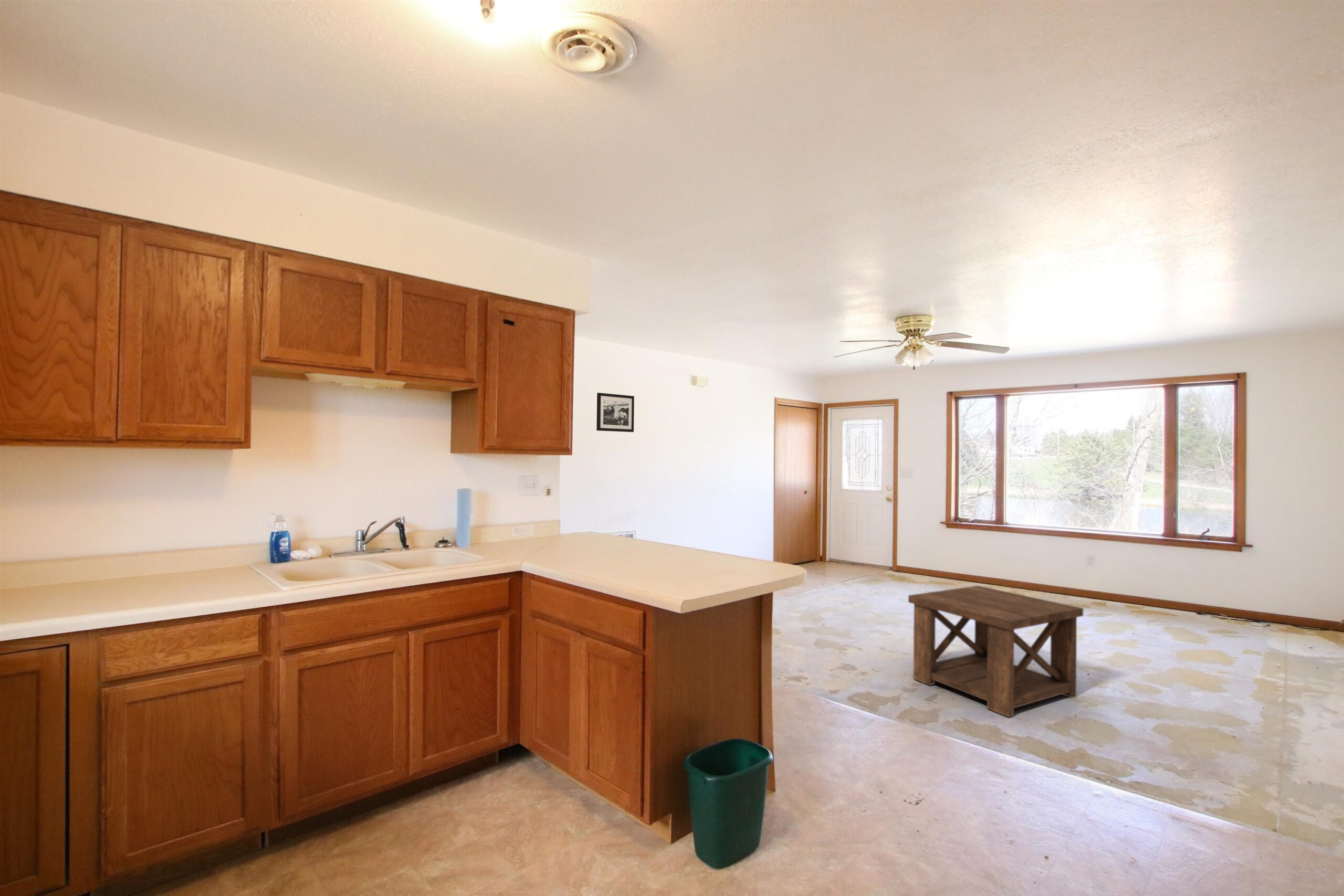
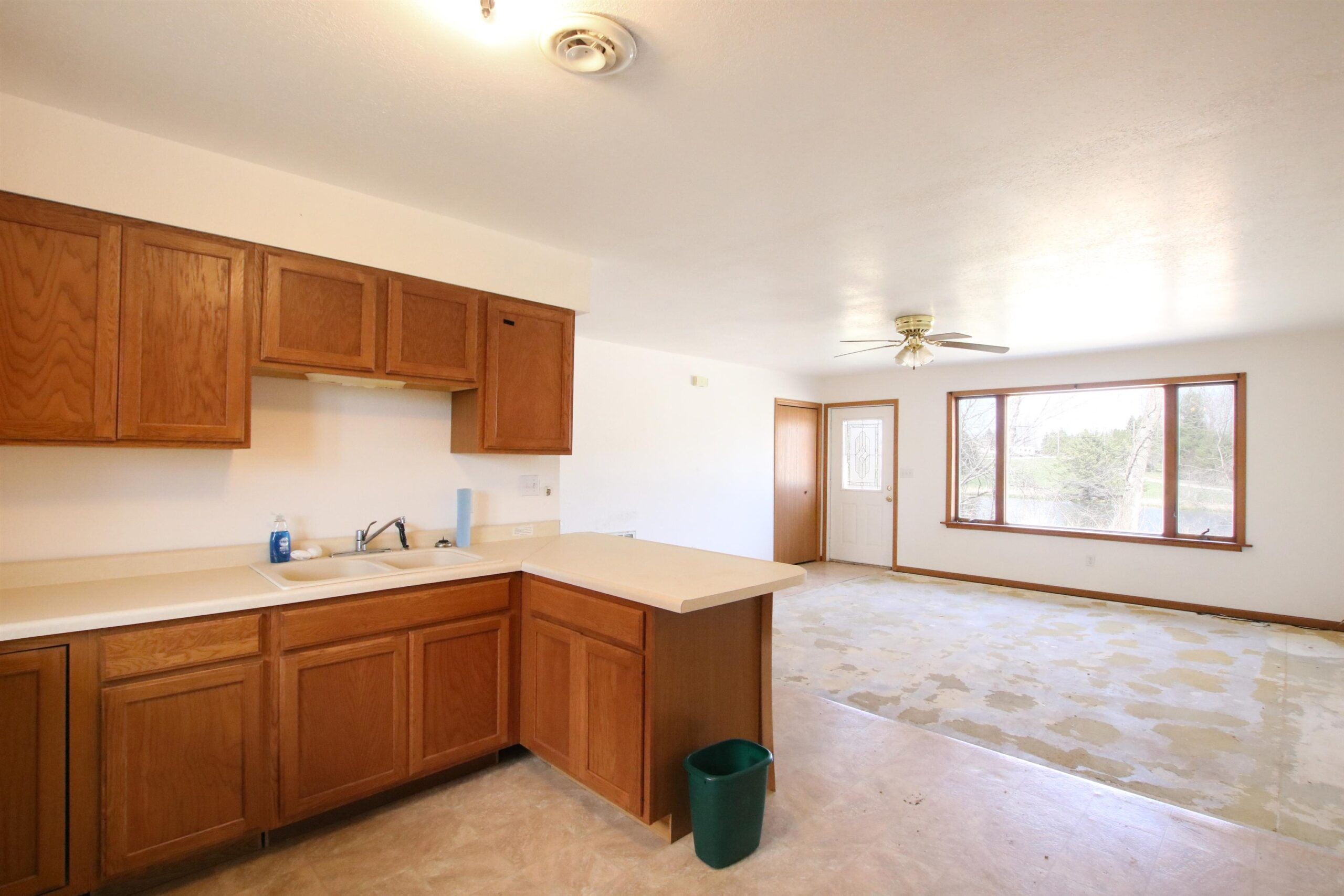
- side table (992, 644)
- picture frame (616, 413)
